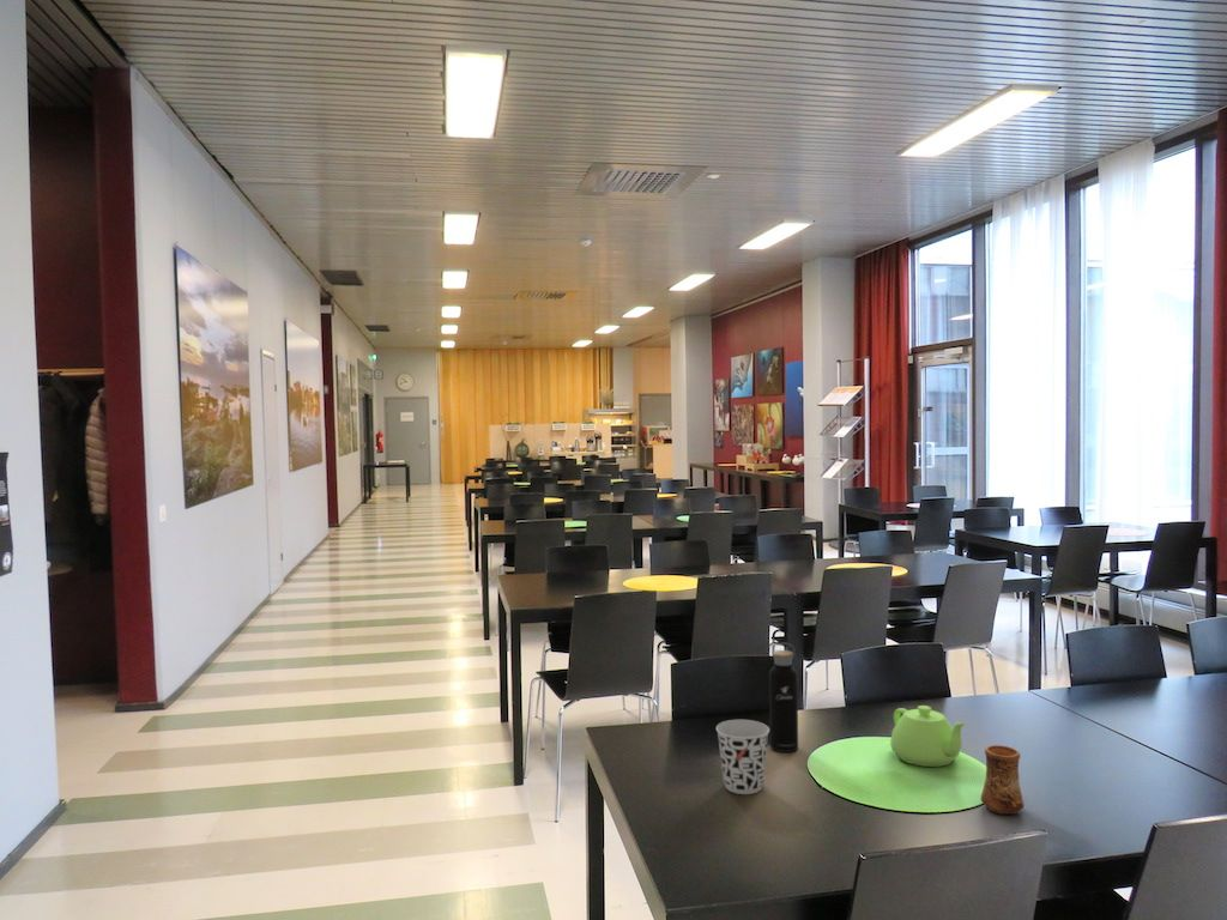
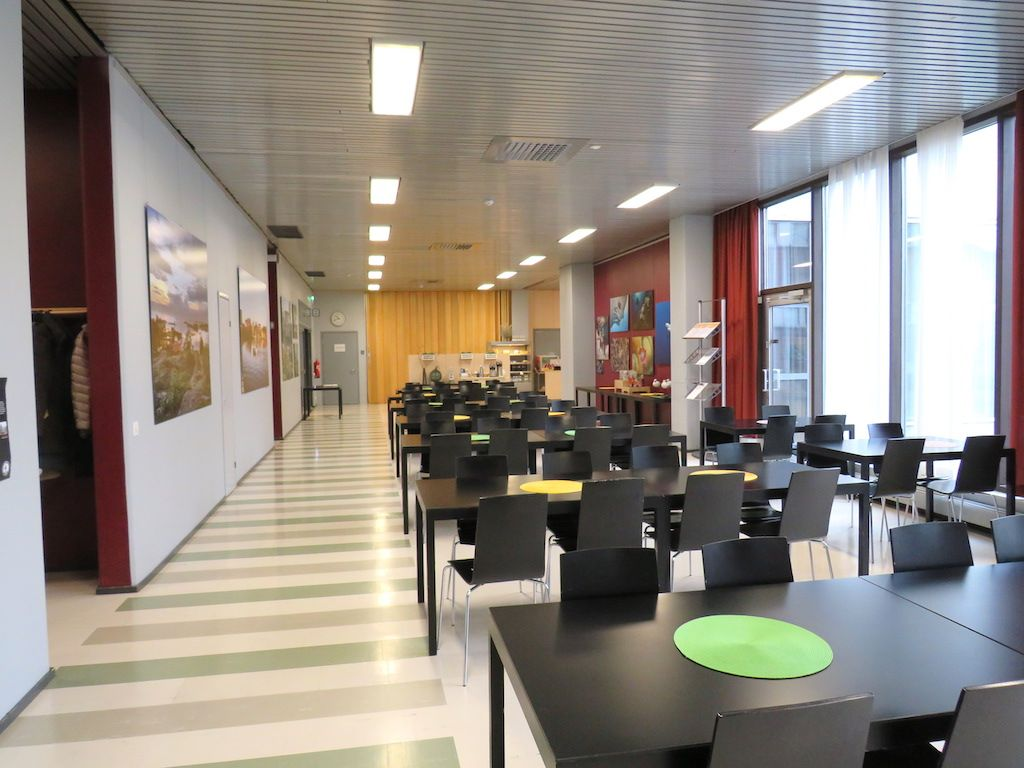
- cup (1002, 779)
- water bottle (782, 695)
- teapot (927, 732)
- cup (743, 757)
